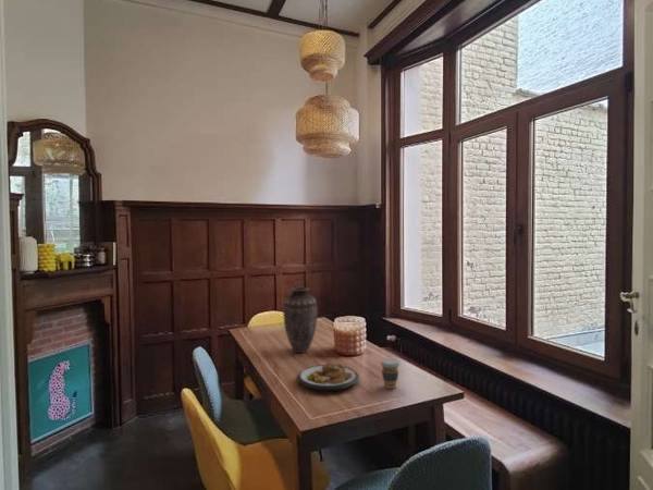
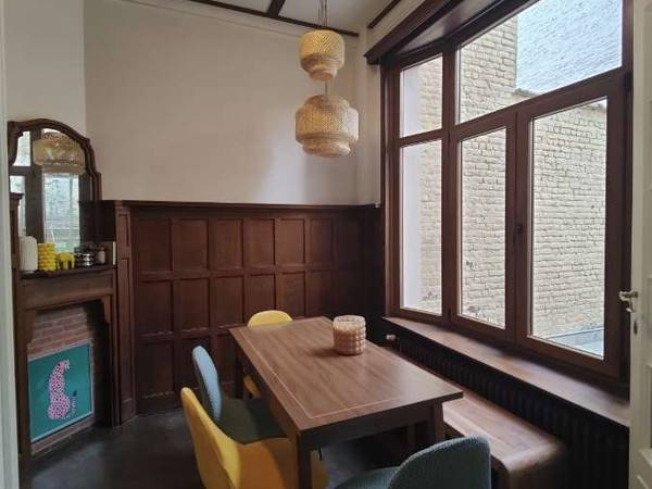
- vase (300, 319)
- plate (328, 375)
- coffee cup (390, 373)
